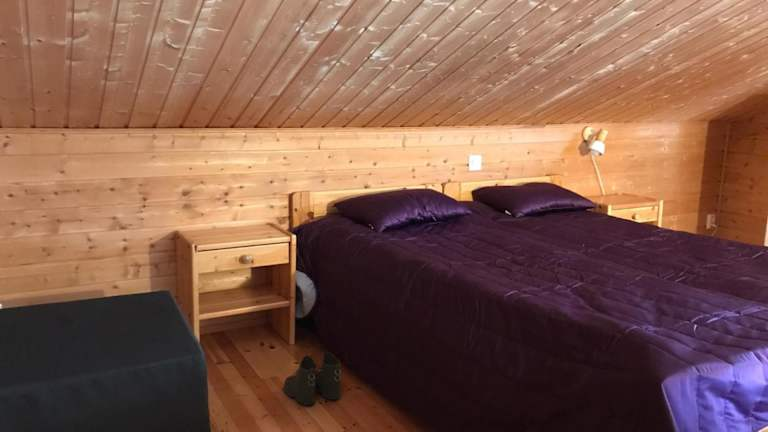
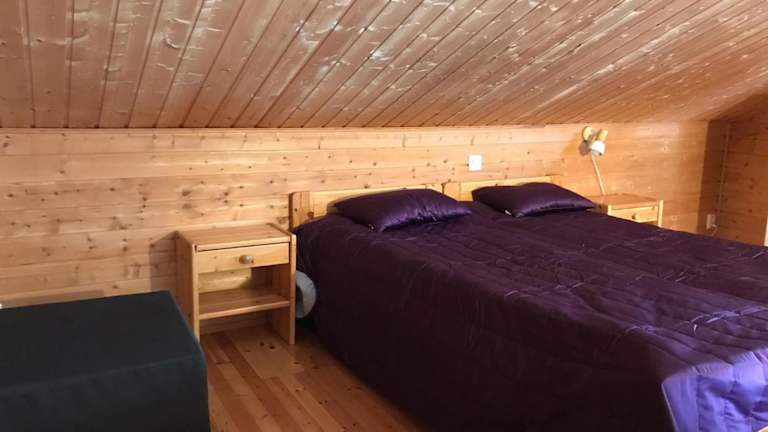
- boots (312, 372)
